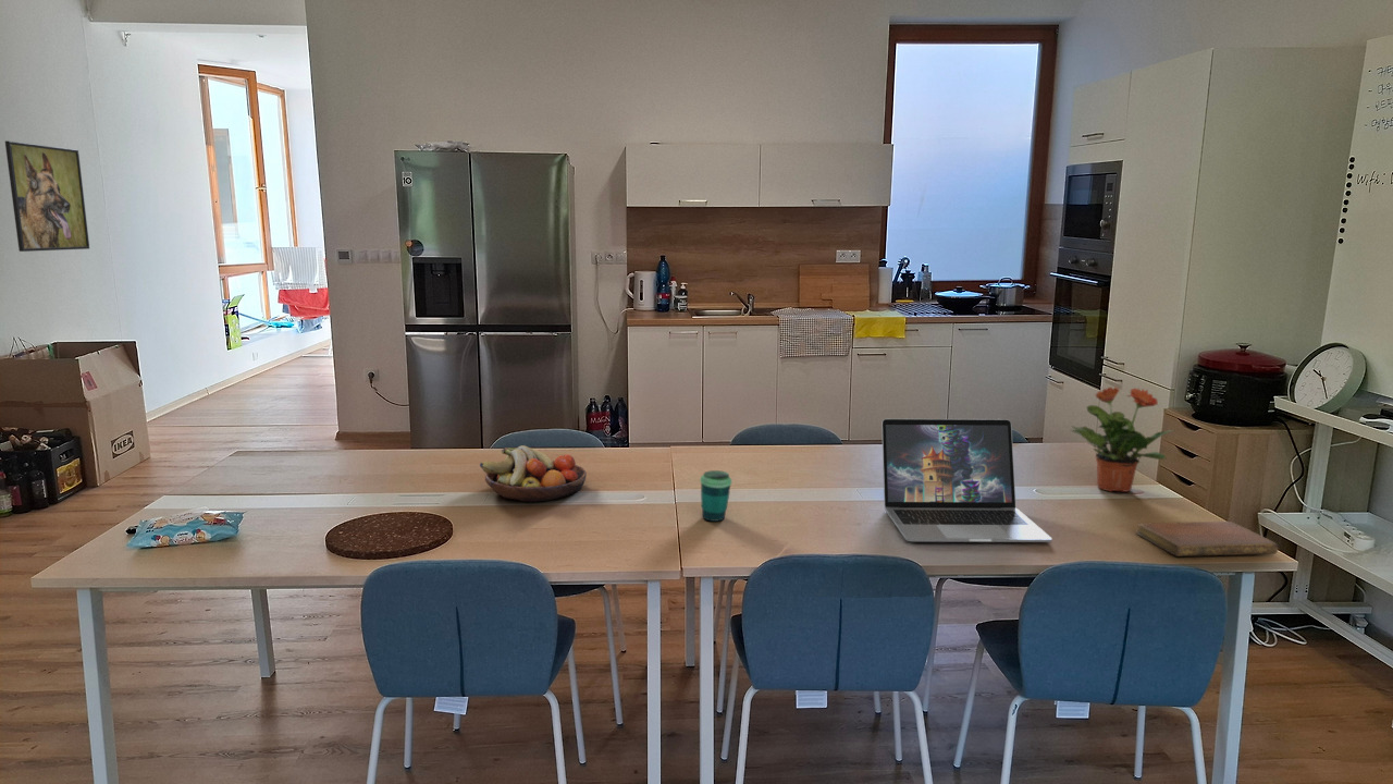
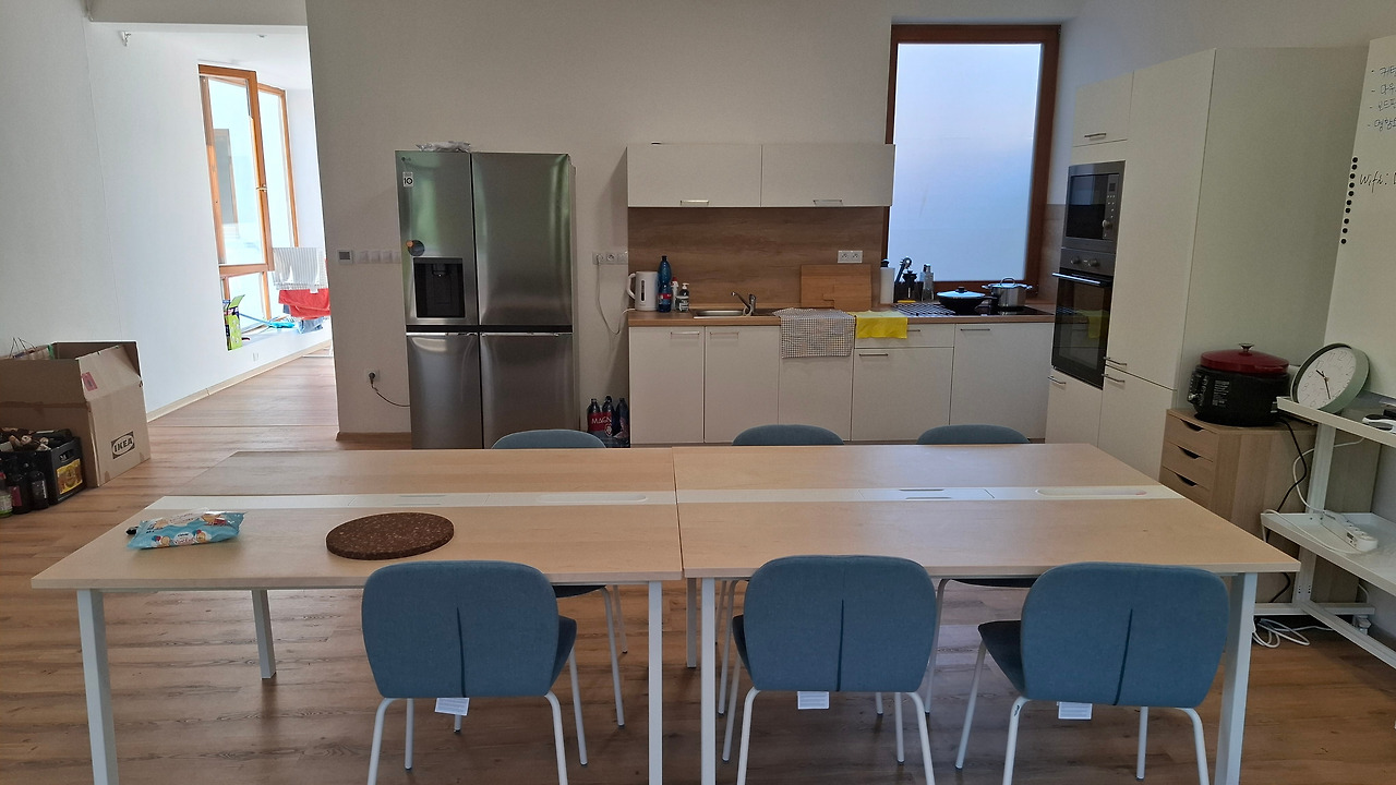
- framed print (50, 198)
- potted plant (1120, 437)
- cup (715, 495)
- notebook (1205, 538)
- laptop (962, 477)
- fruit bowl (534, 469)
